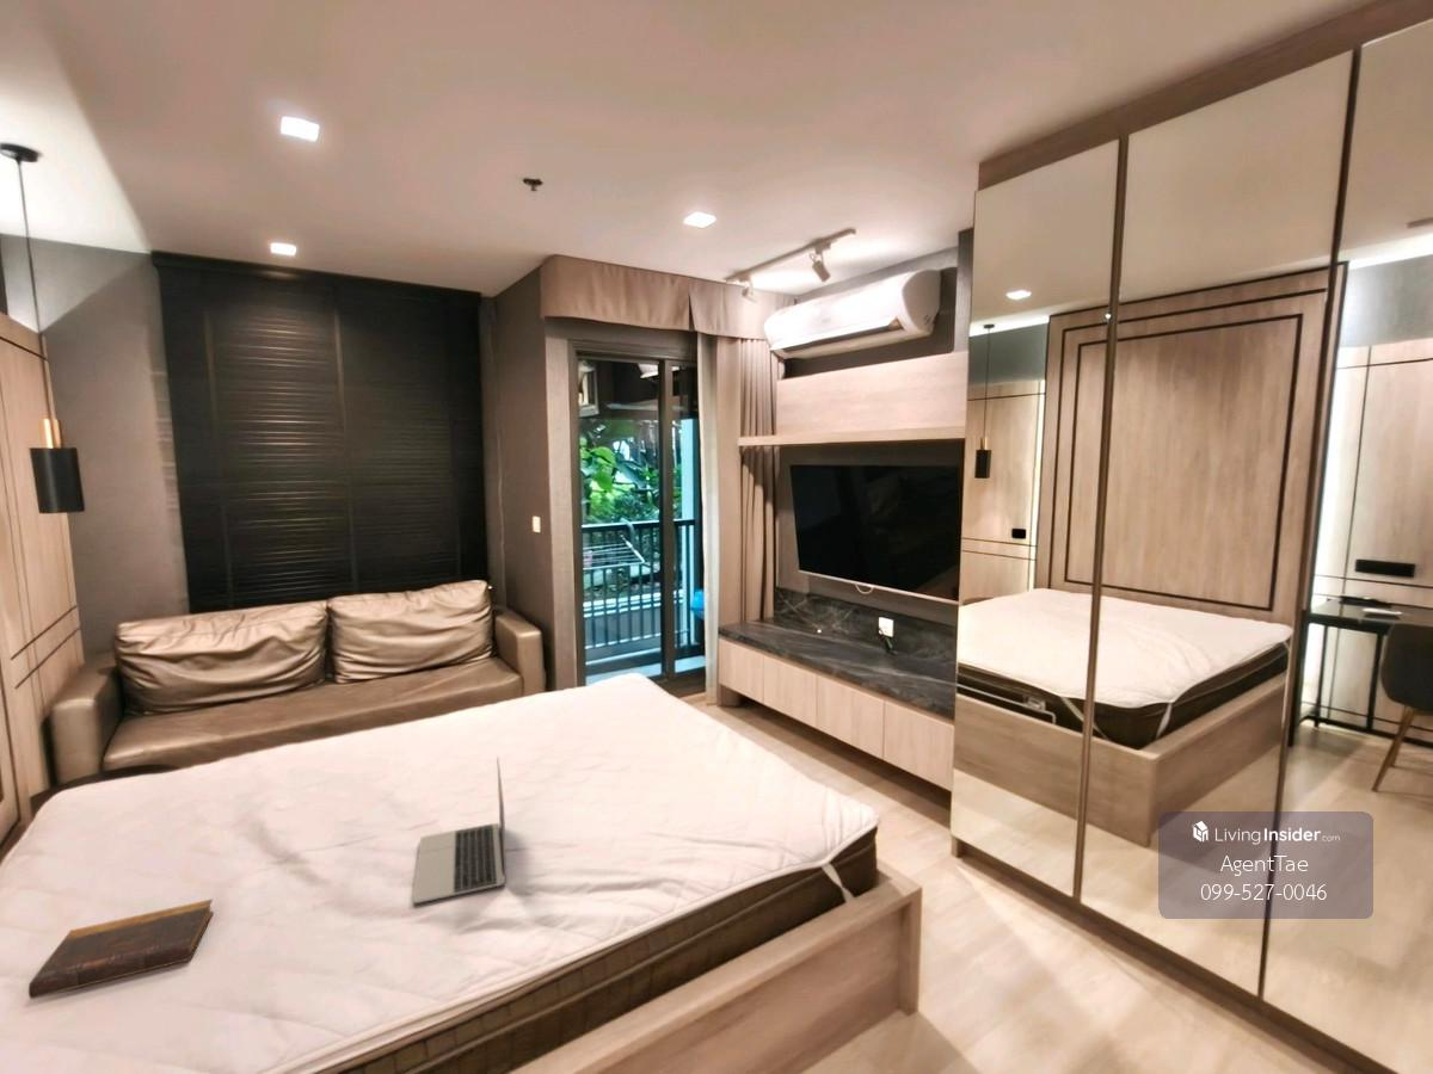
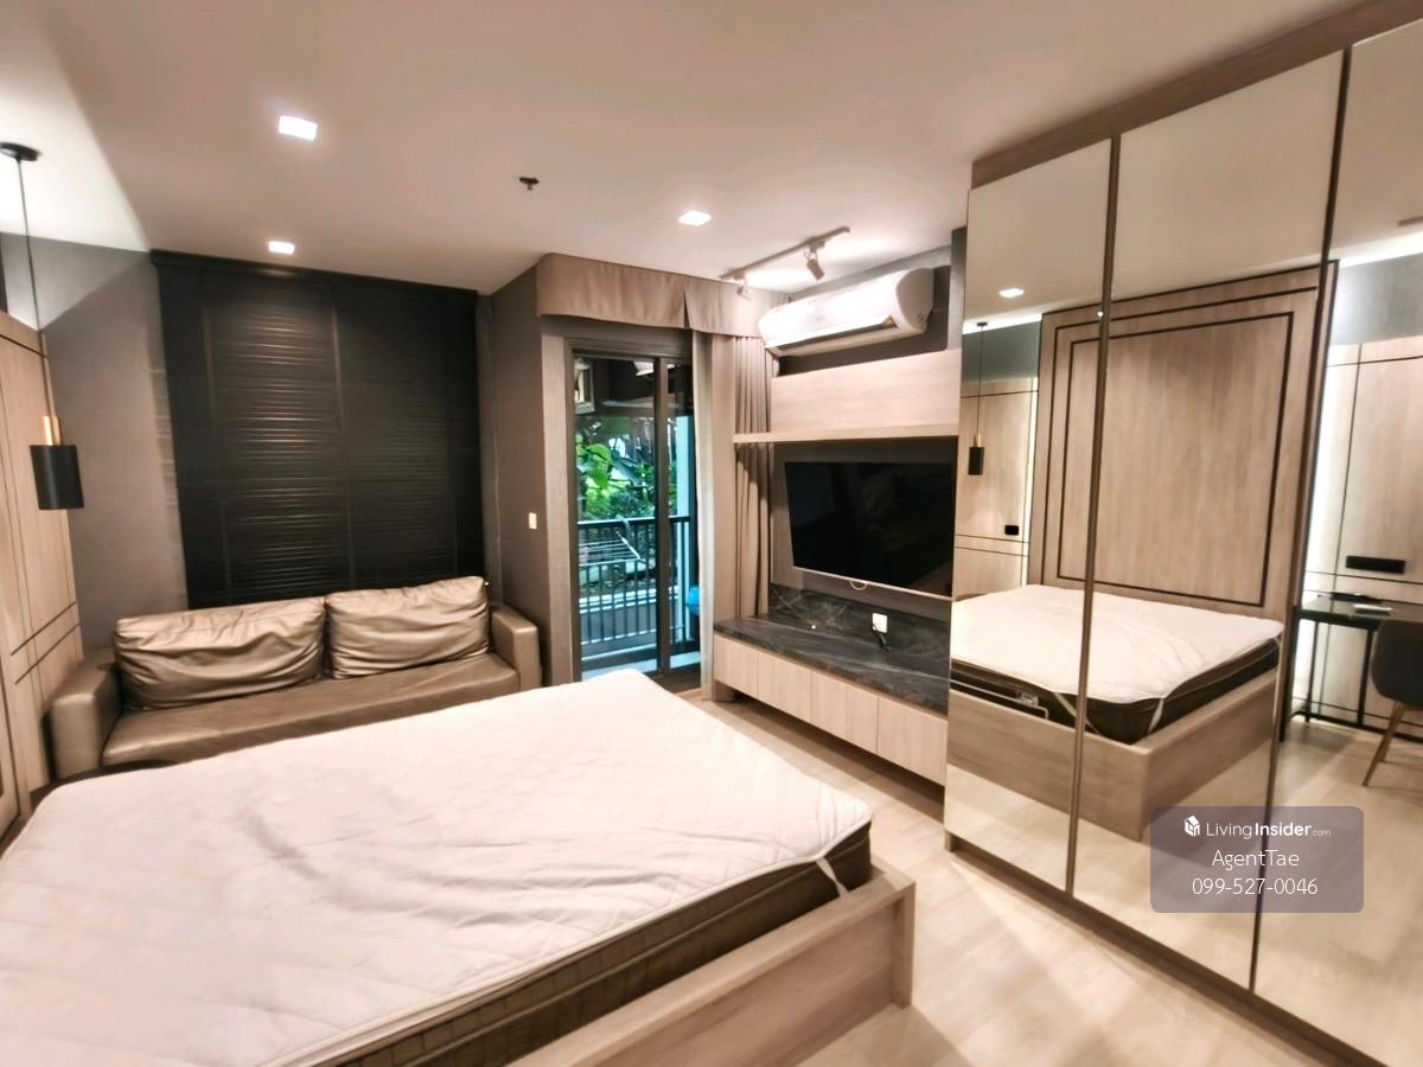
- laptop (460, 829)
- book (129, 945)
